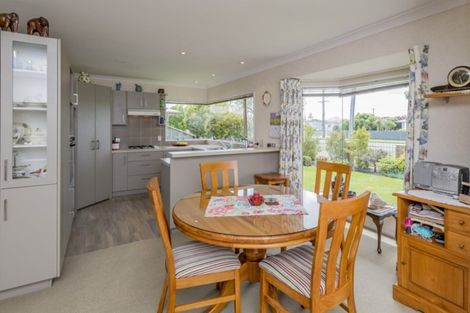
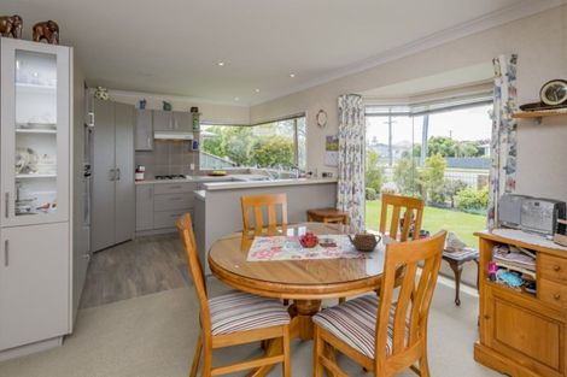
+ teapot (363, 238)
